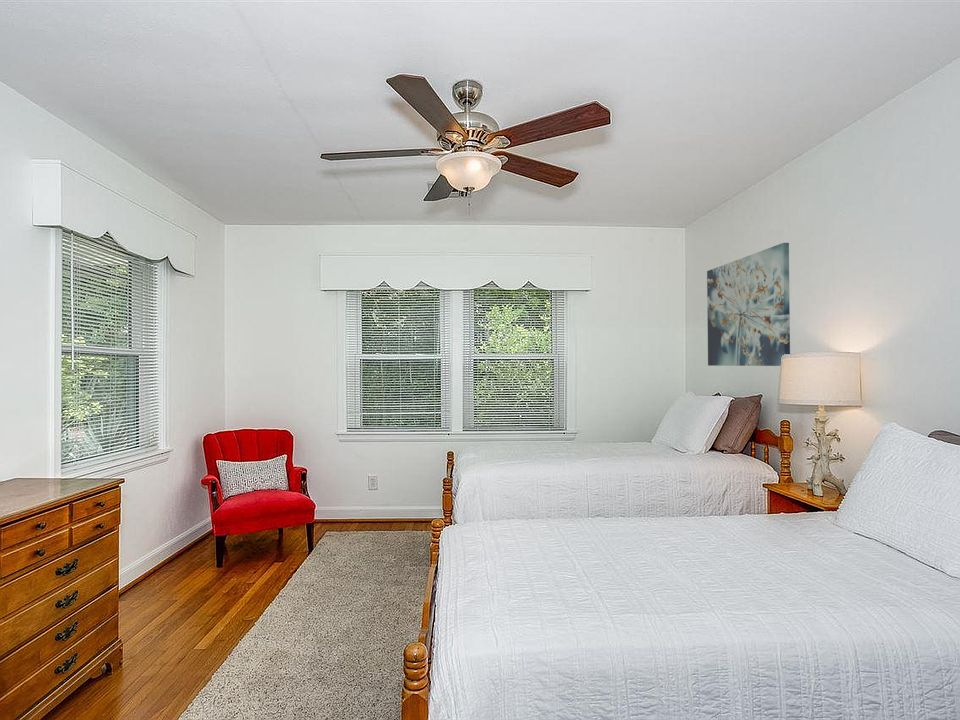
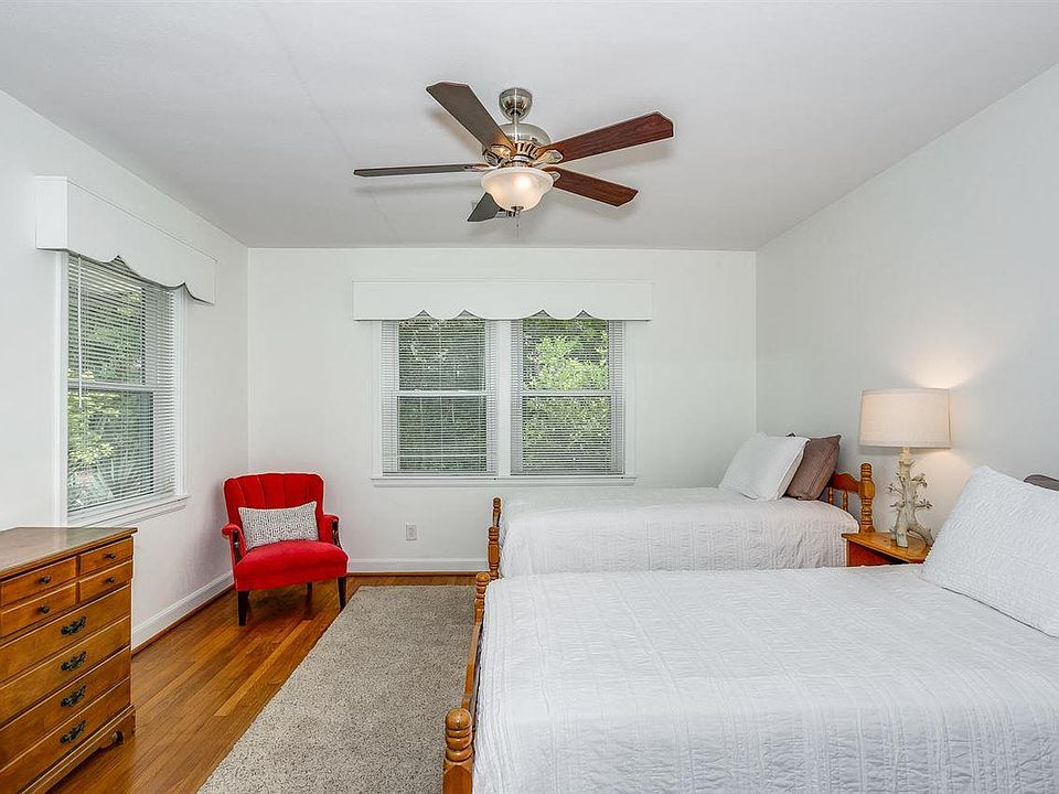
- wall art (743, 312)
